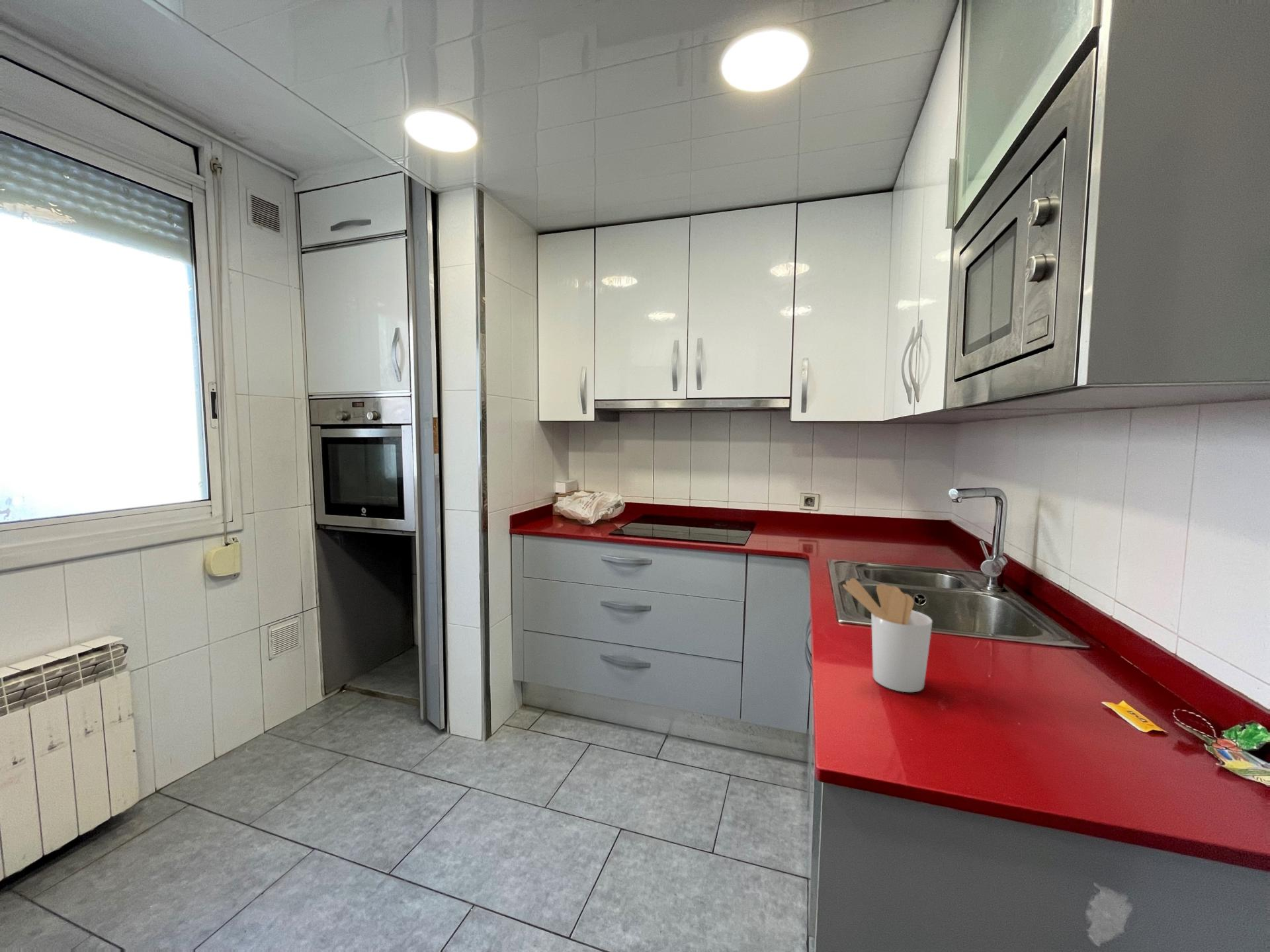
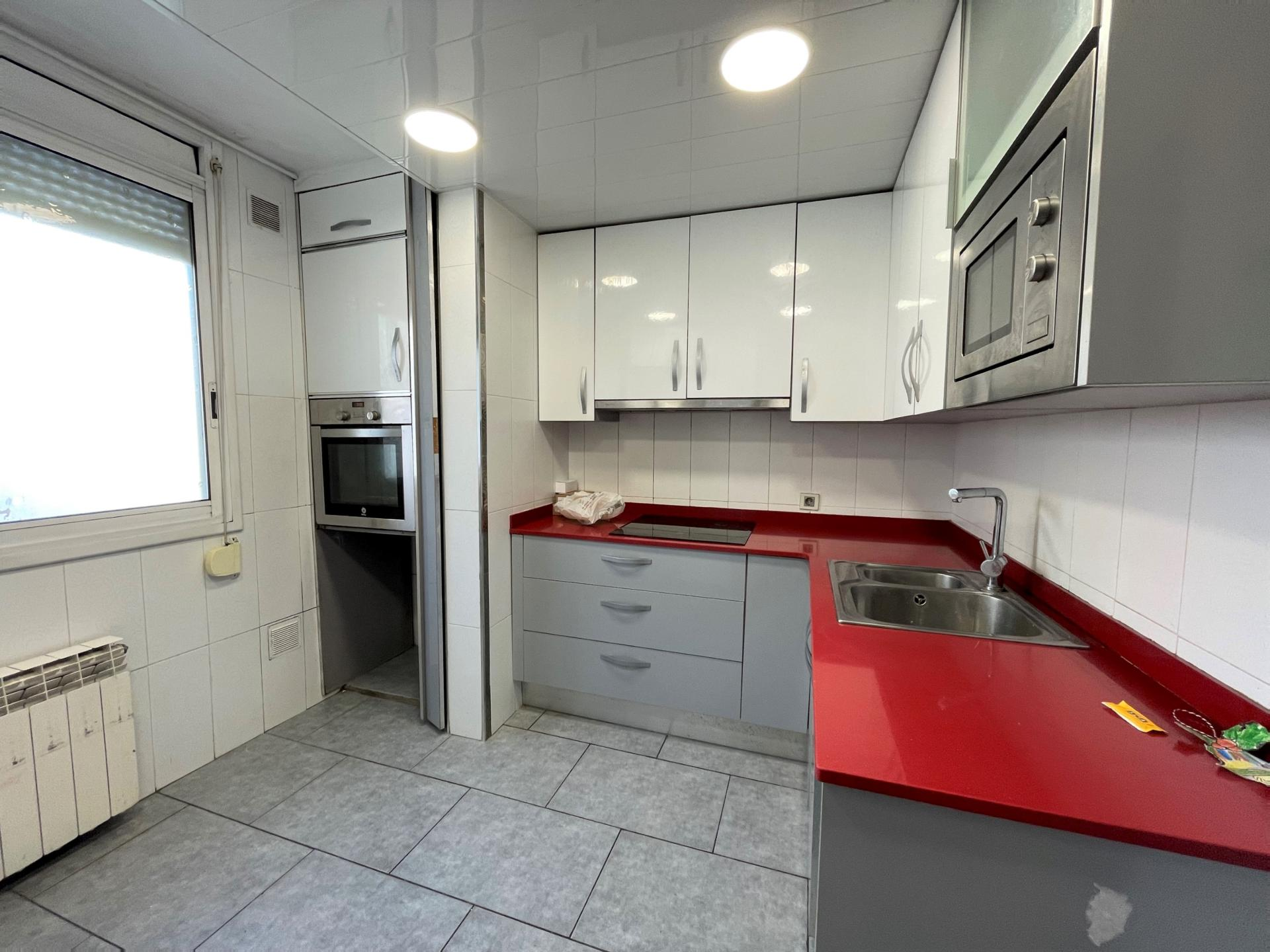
- utensil holder (884, 630)
